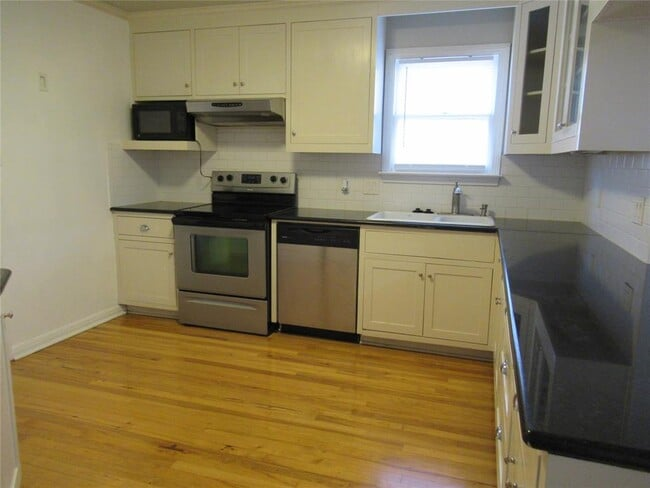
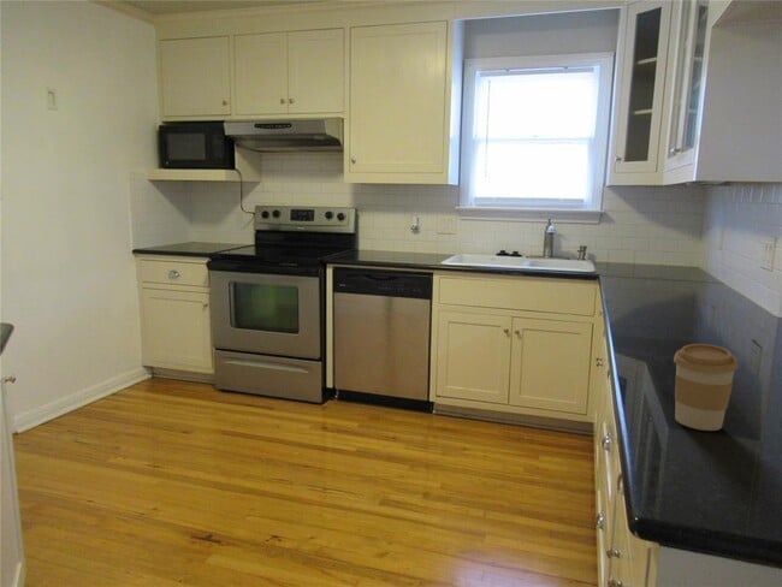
+ coffee cup (701, 385)
